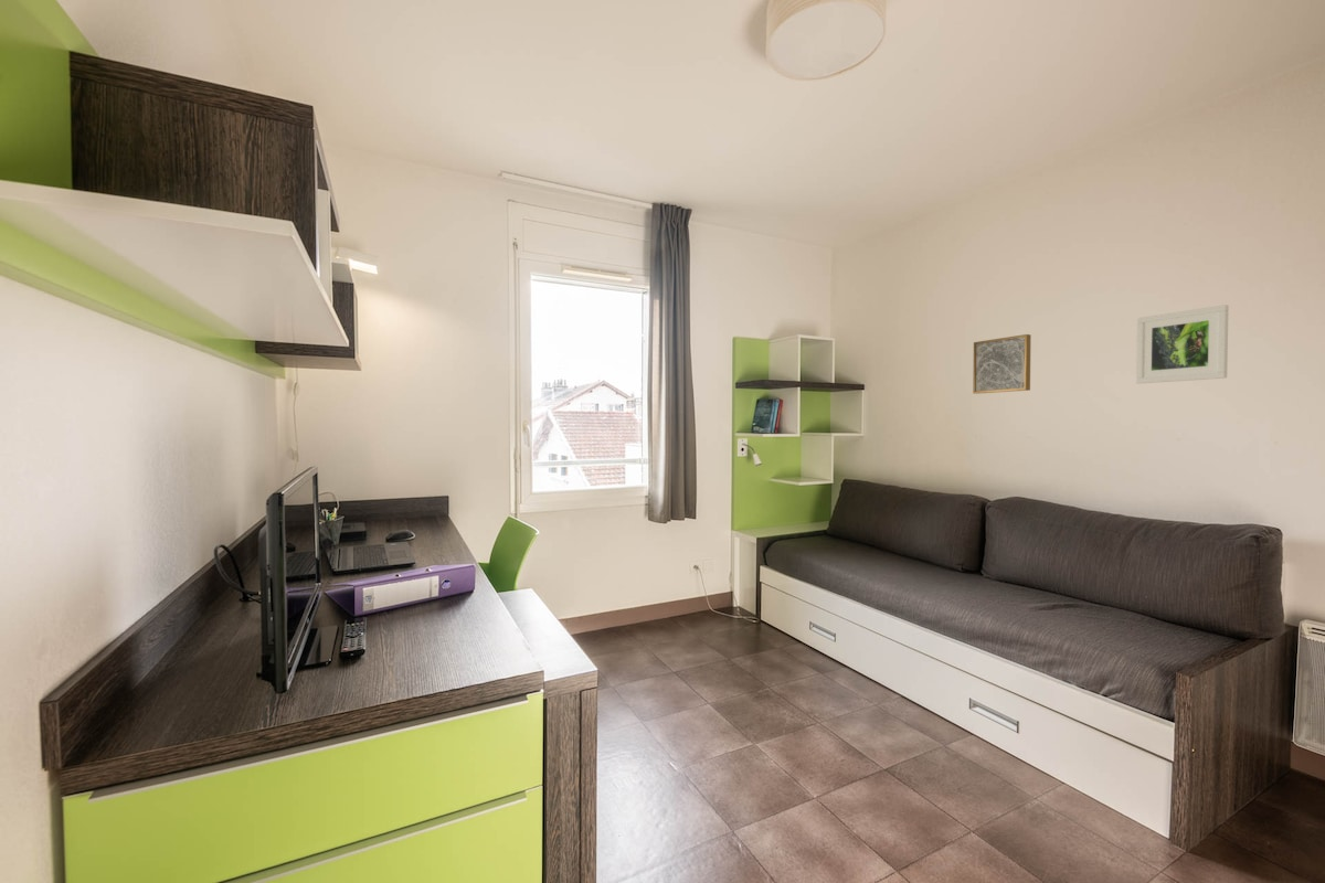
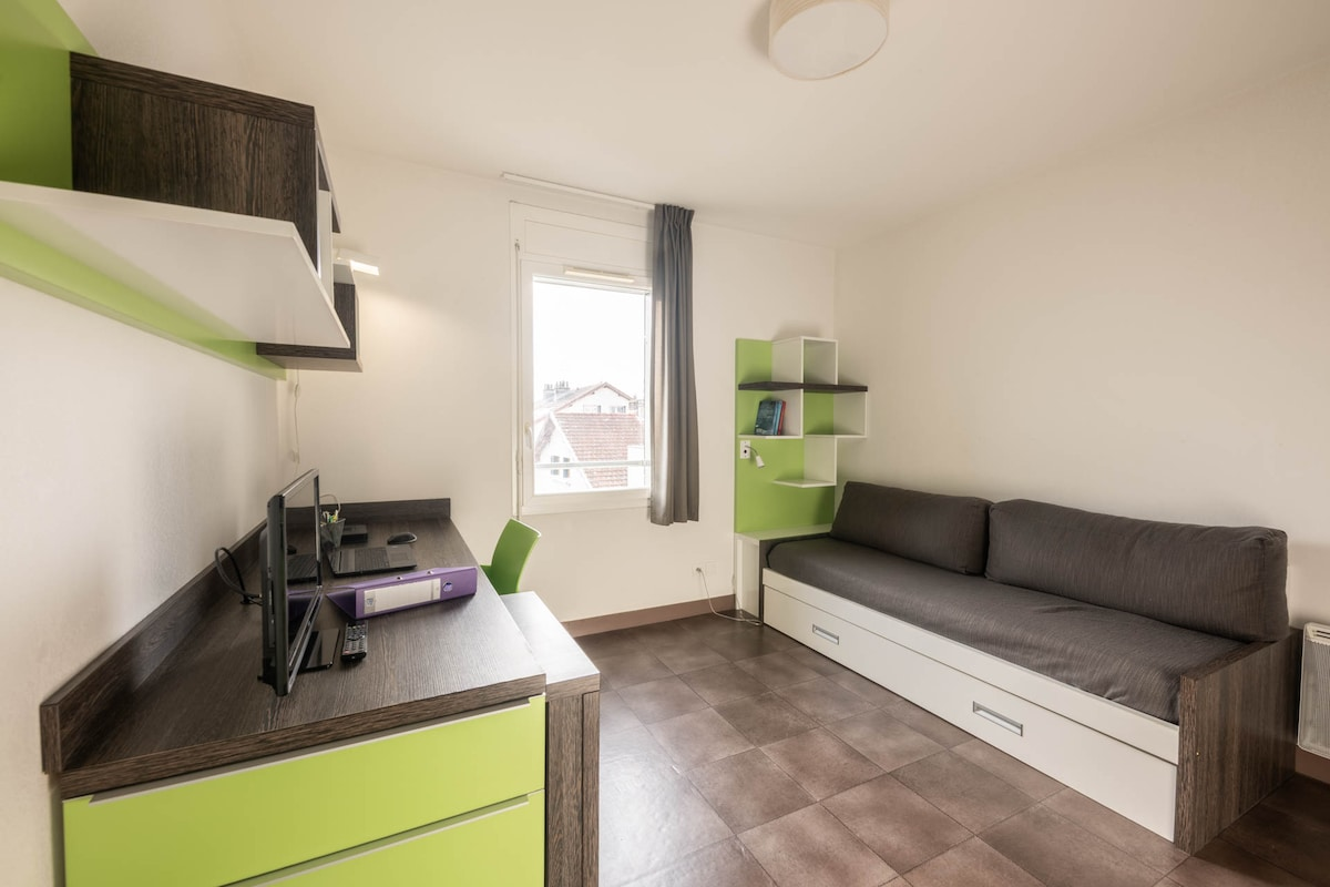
- wall art (1000, 365)
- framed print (1179, 345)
